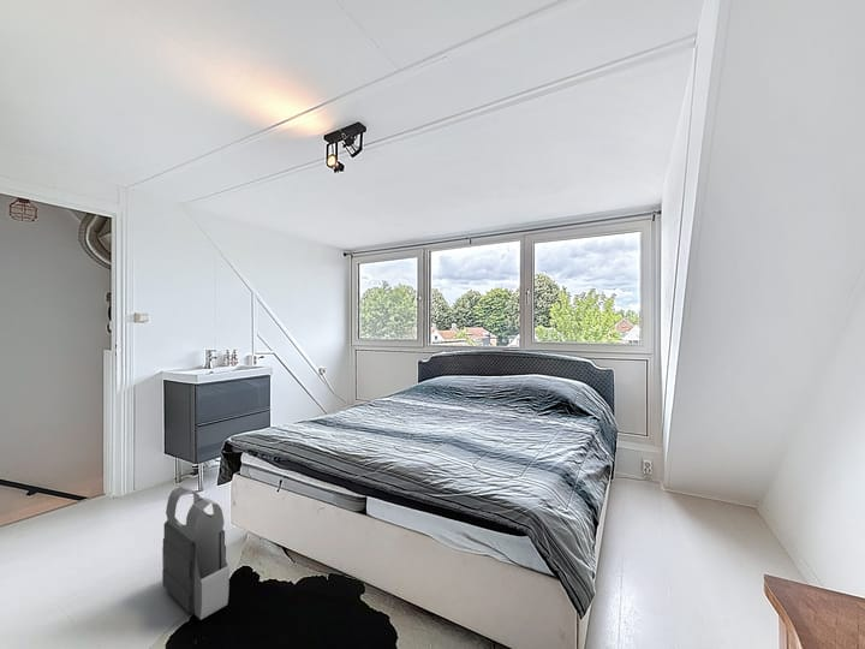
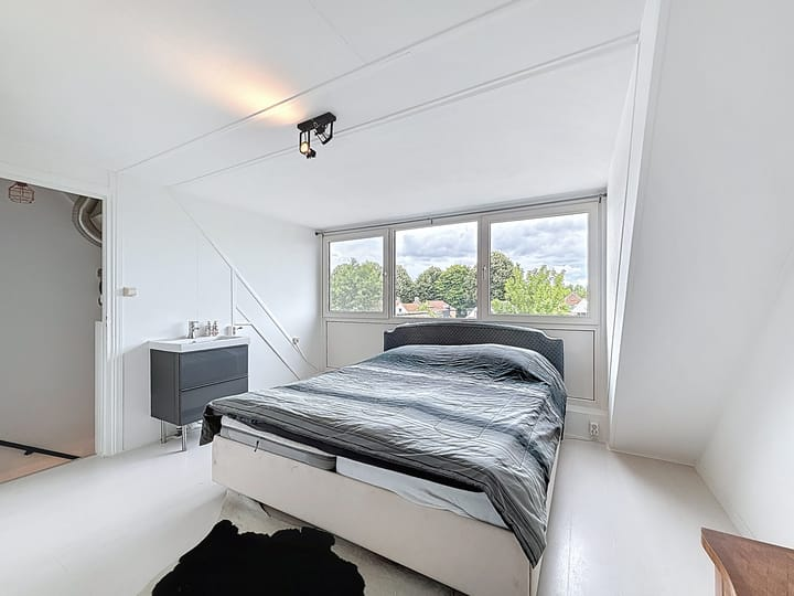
- body armor vest (193, 543)
